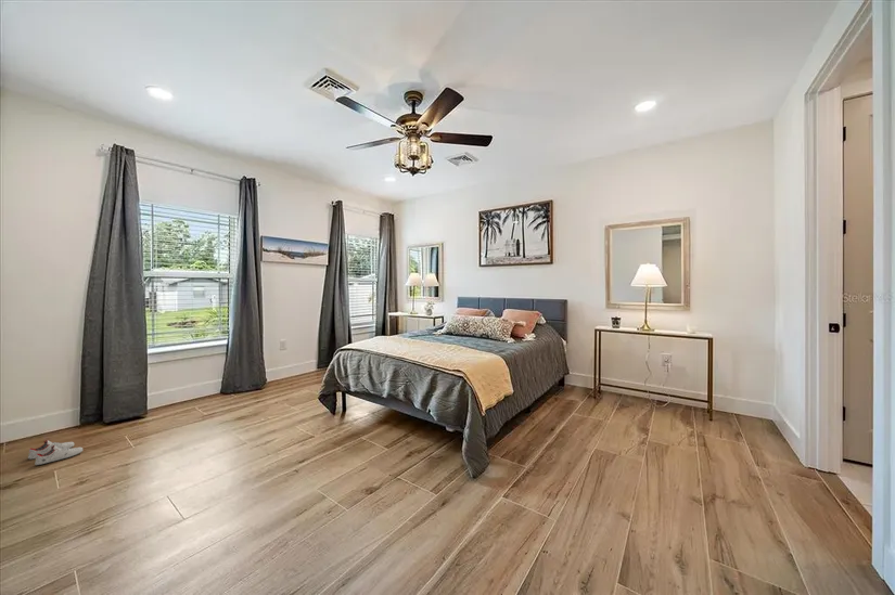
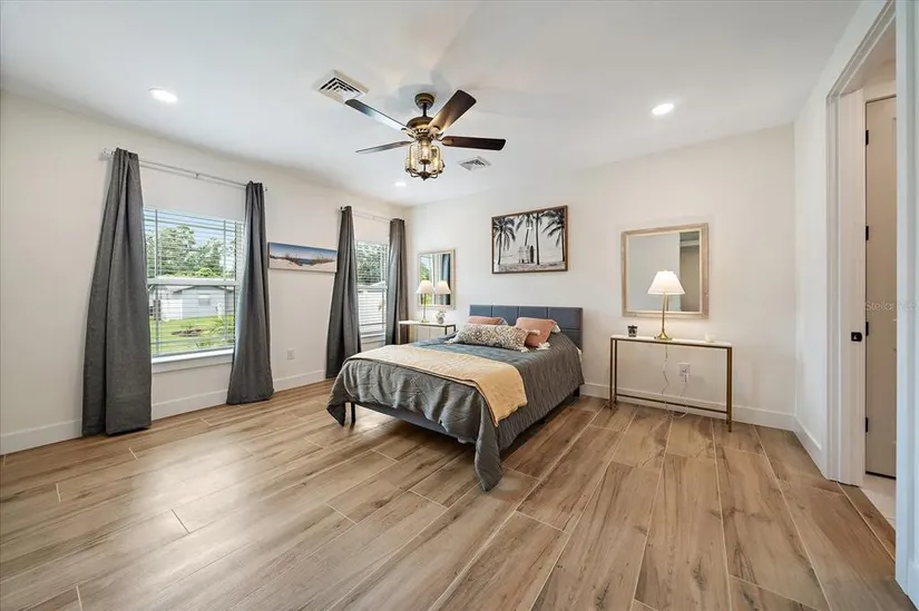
- shoe (55, 448)
